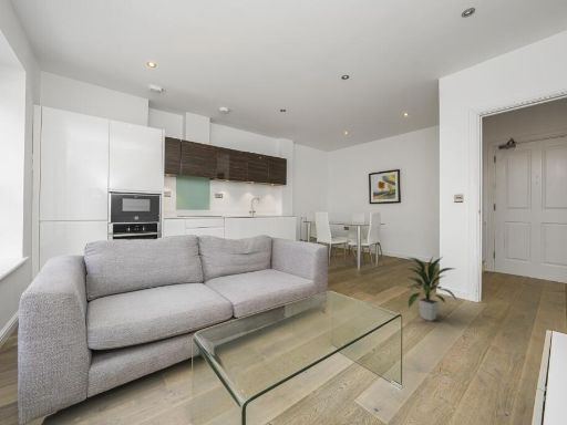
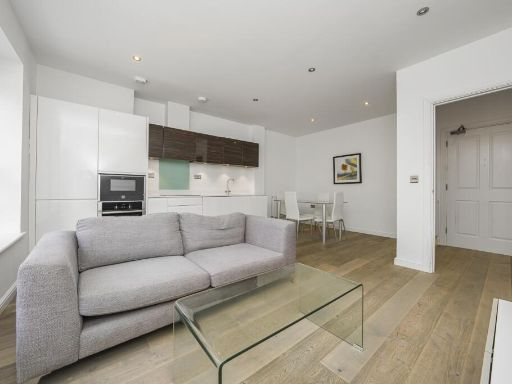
- indoor plant (425, 286)
